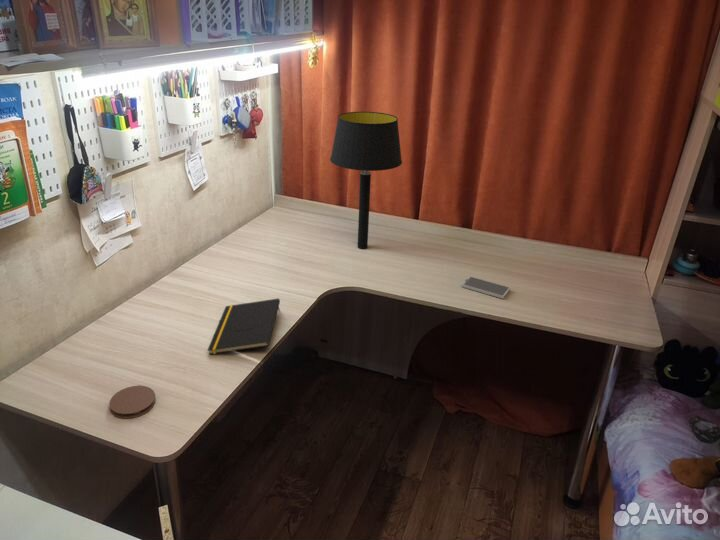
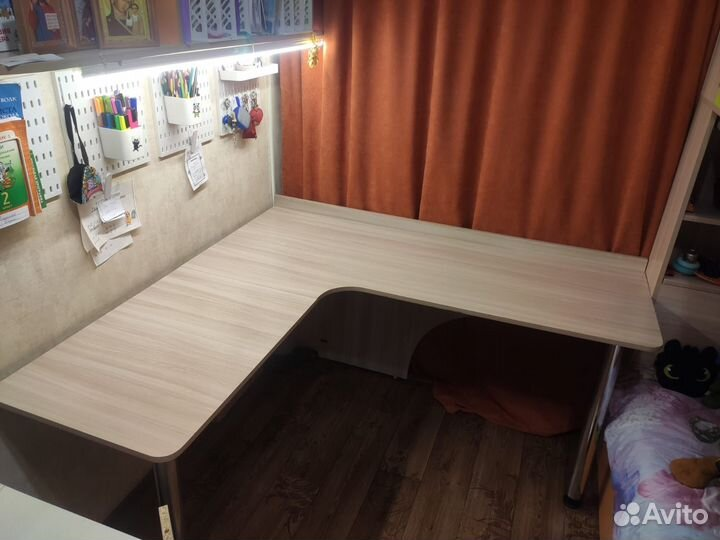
- smartphone (485, 287)
- table lamp (365, 185)
- coaster (132, 401)
- notepad (246, 324)
